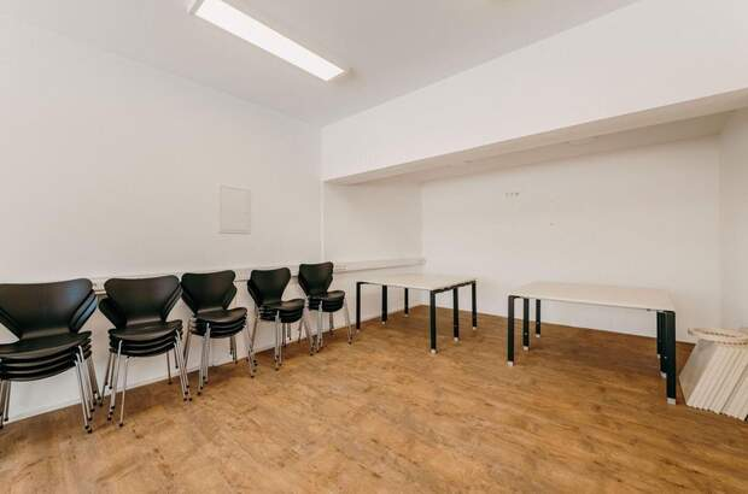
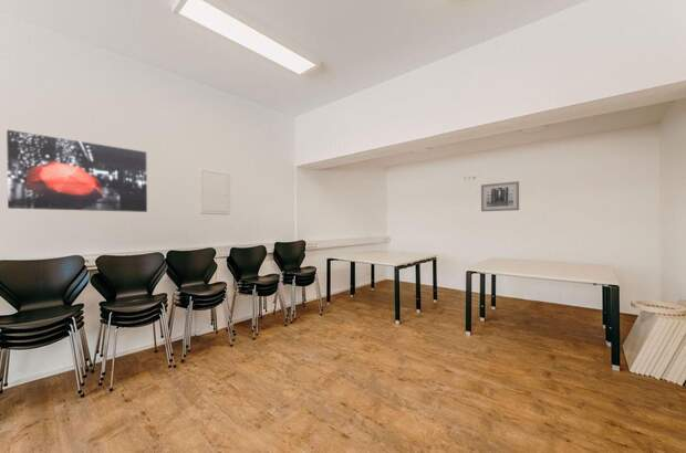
+ wall art (499, 197)
+ wall art (85, 176)
